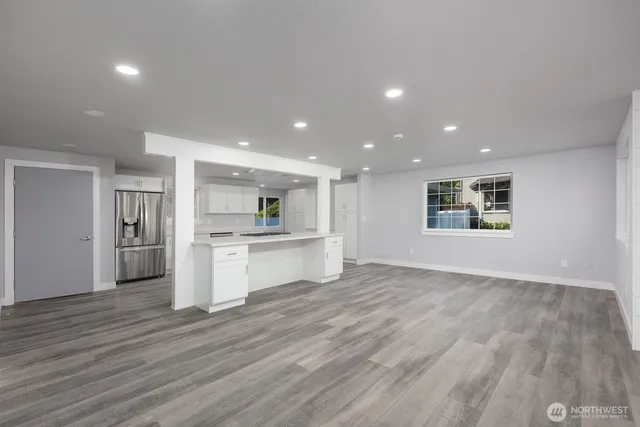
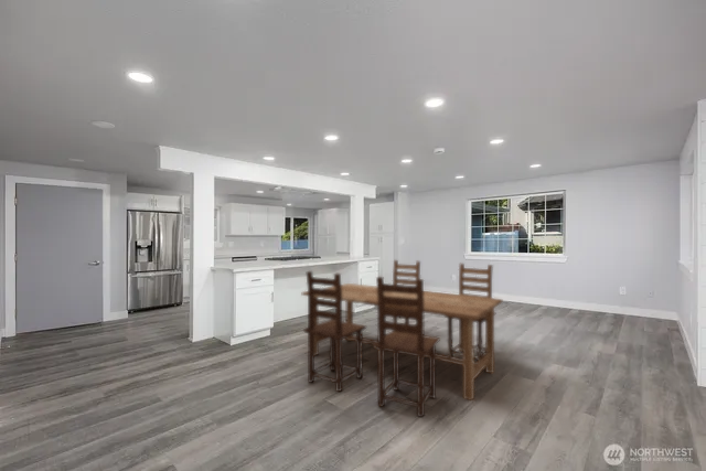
+ dining table (394, 314)
